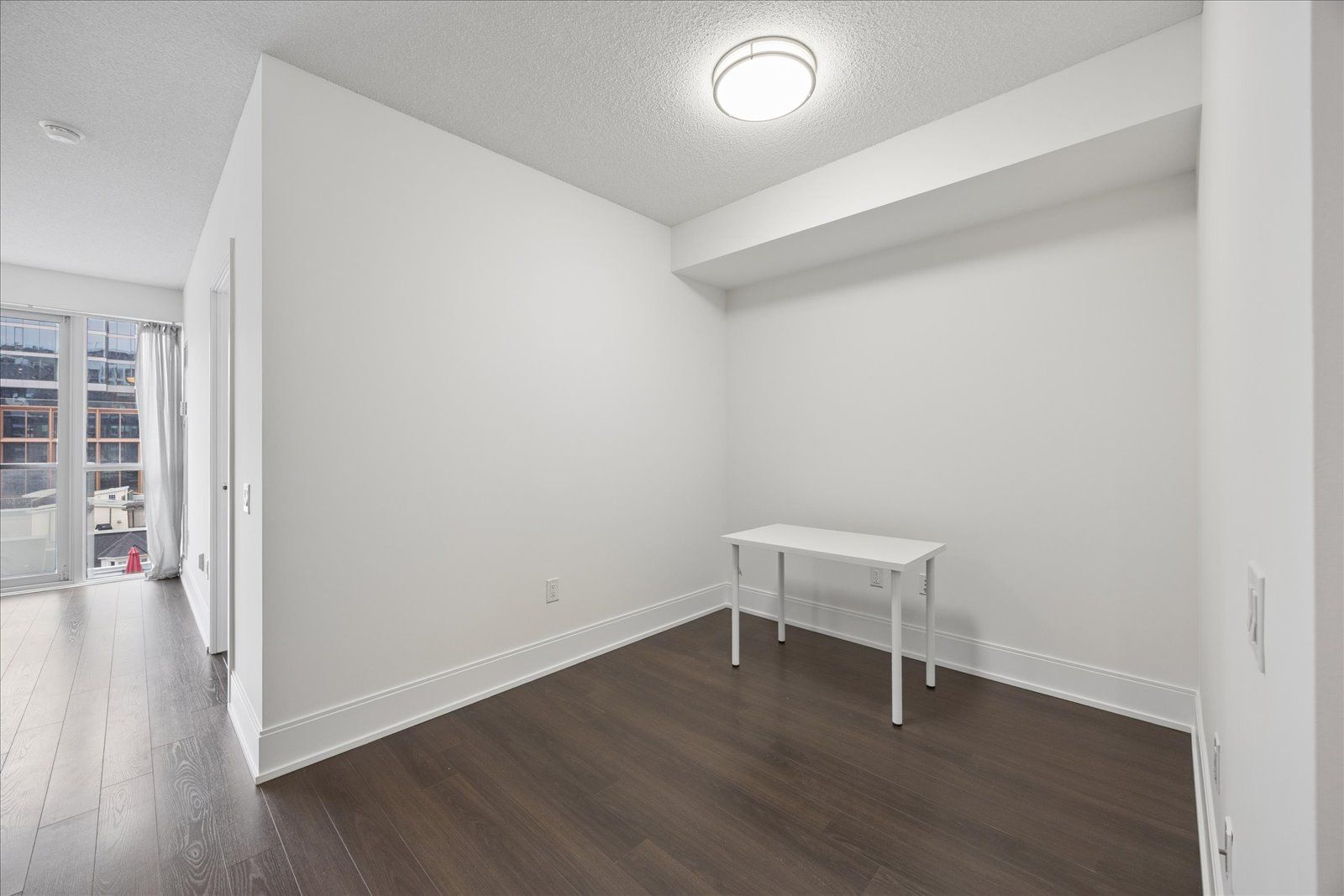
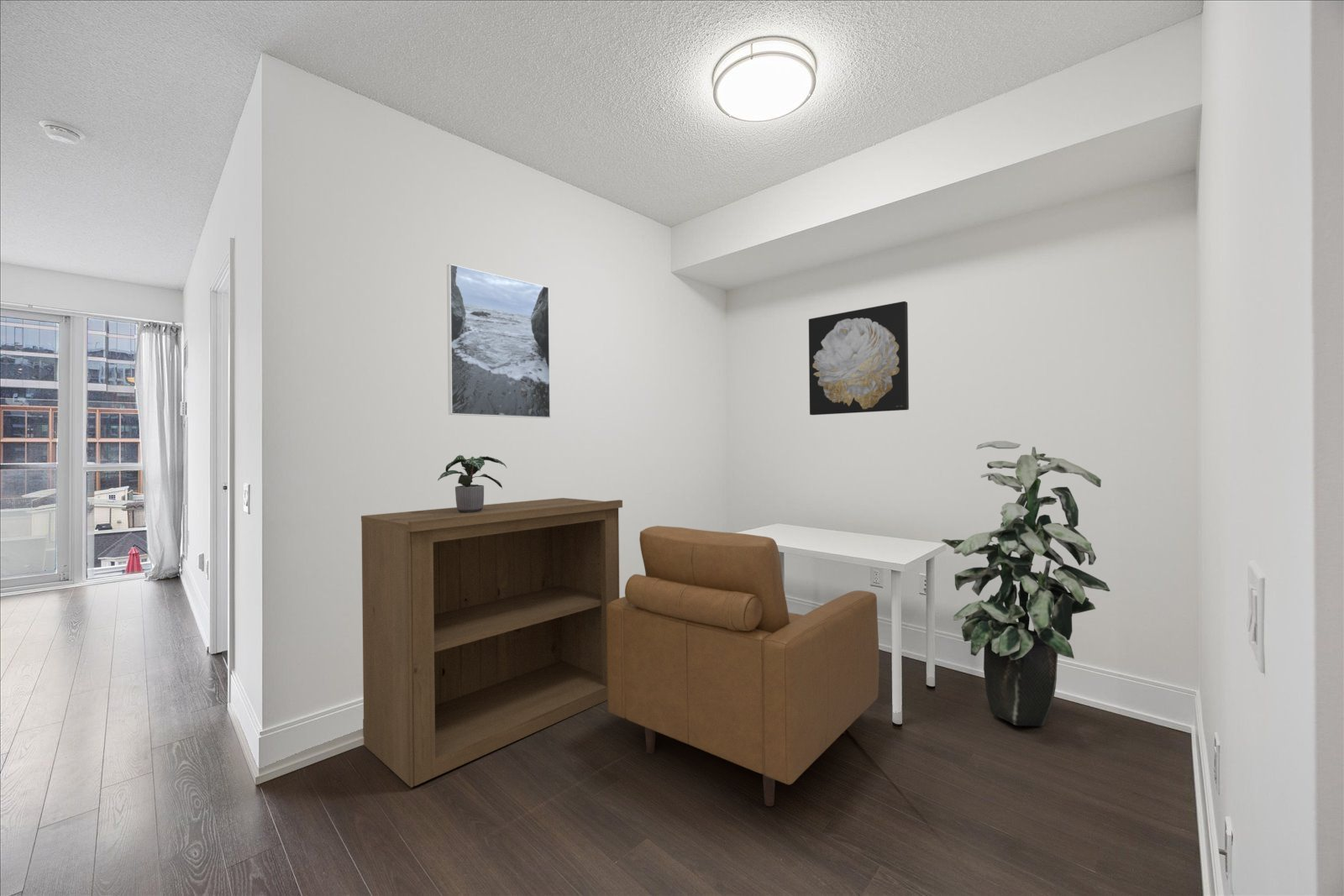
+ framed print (501, 346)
+ potted plant (471, 481)
+ wall art (856, 361)
+ indoor plant (1017, 578)
+ chair (745, 633)
+ bookshelf (504, 611)
